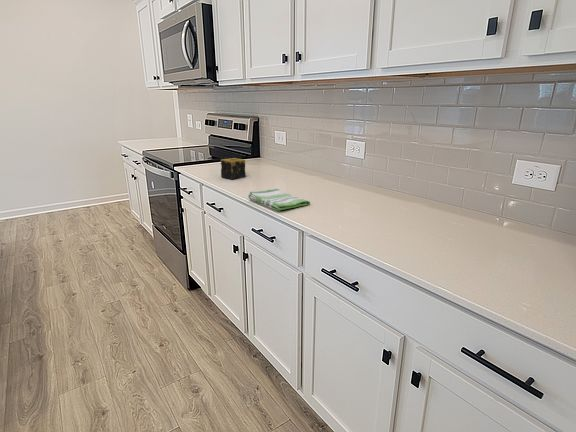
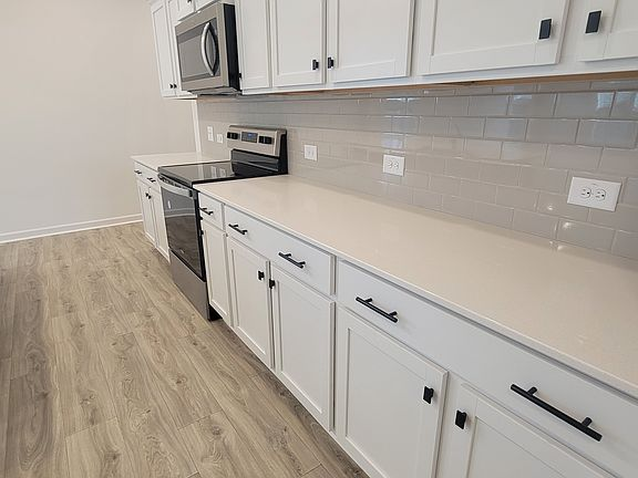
- candle (233, 168)
- dish towel (278, 198)
